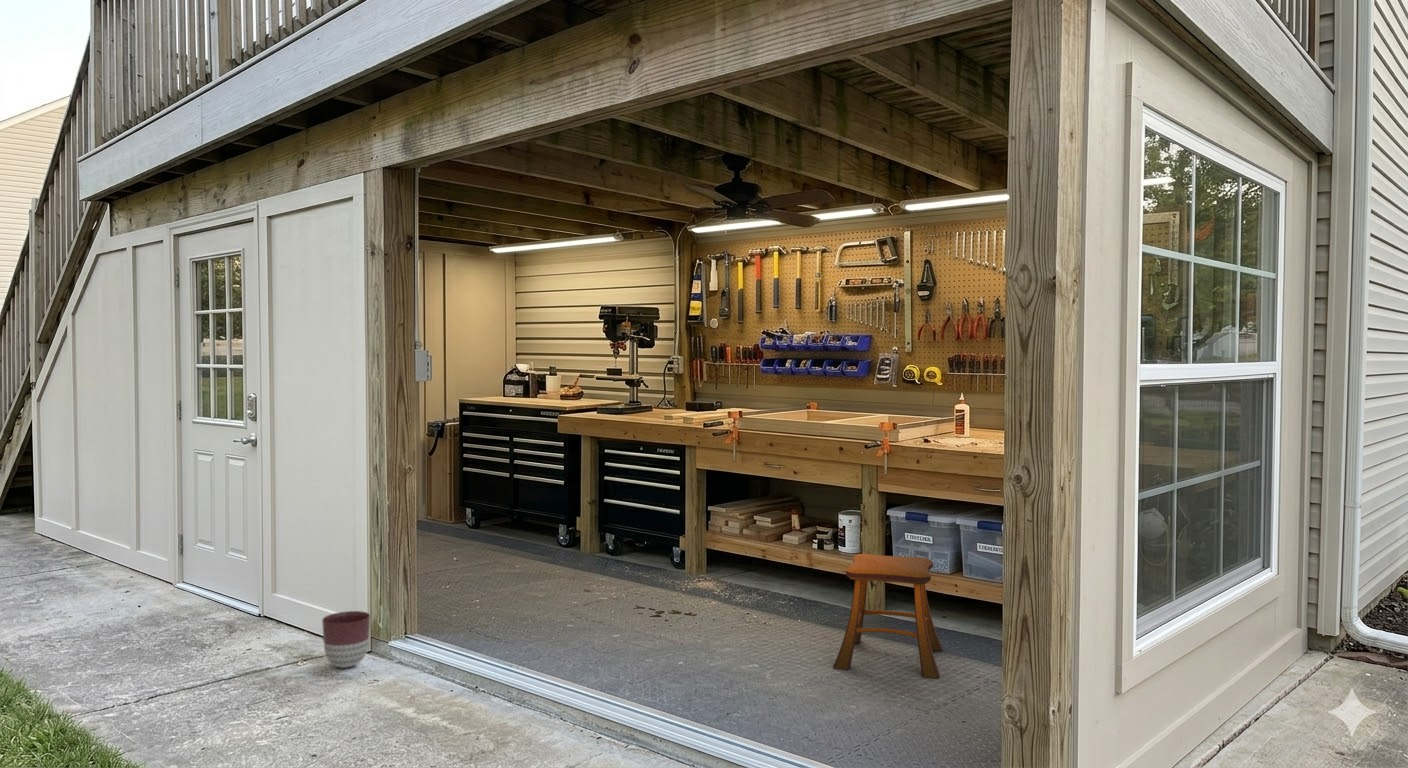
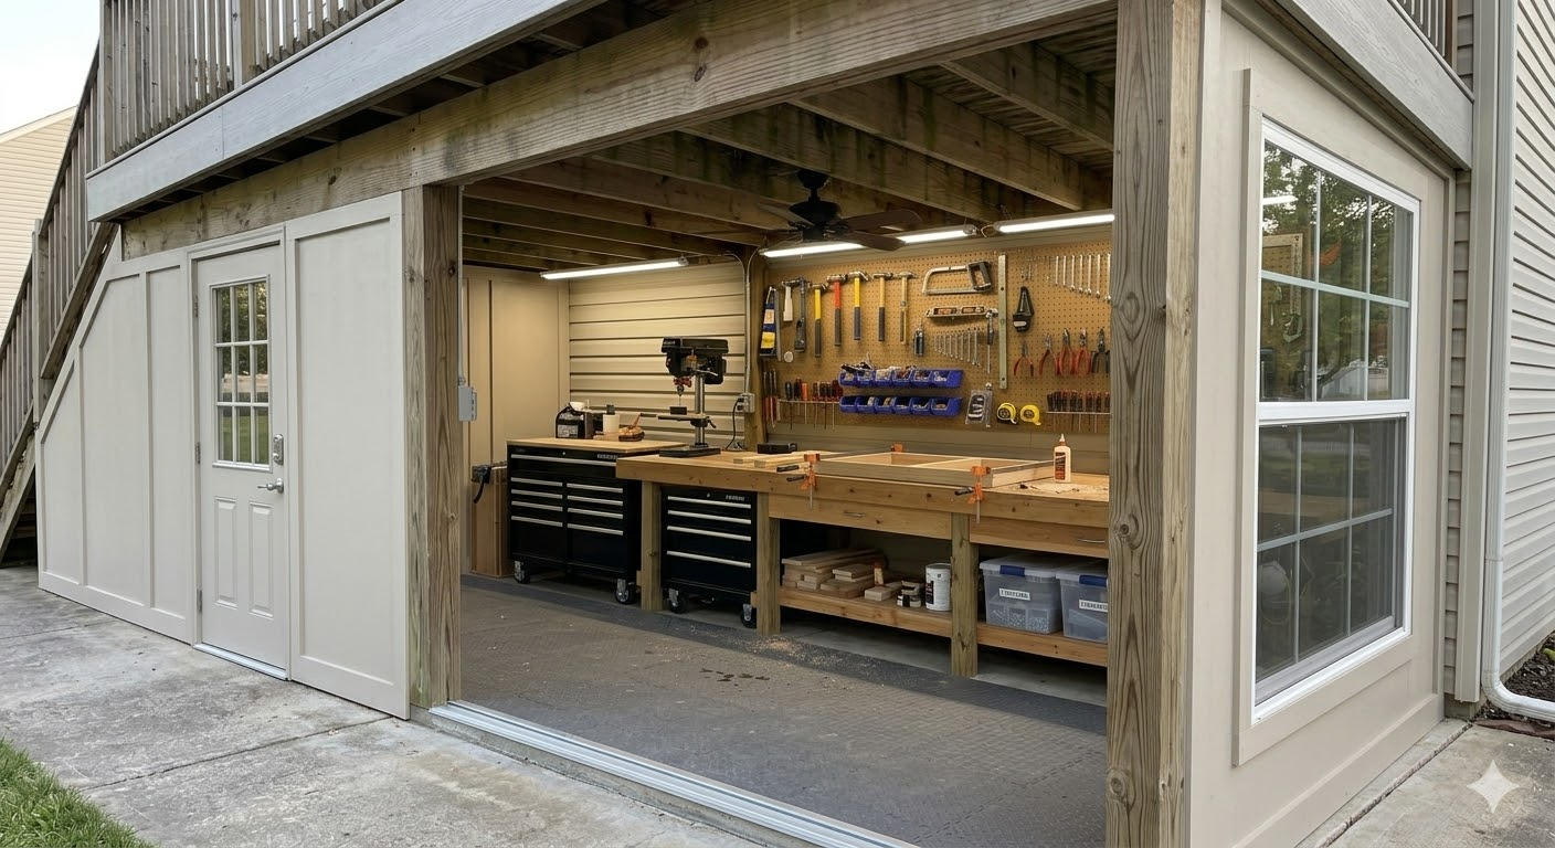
- stool (889, 611)
- planter (346, 641)
